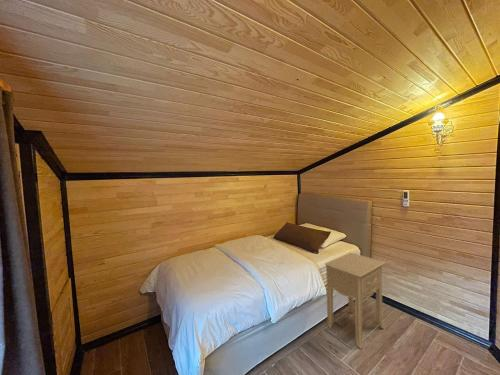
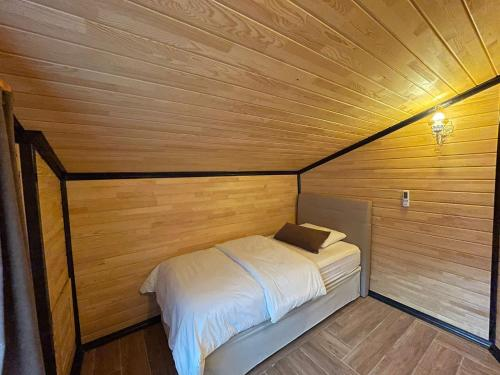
- nightstand (355, 295)
